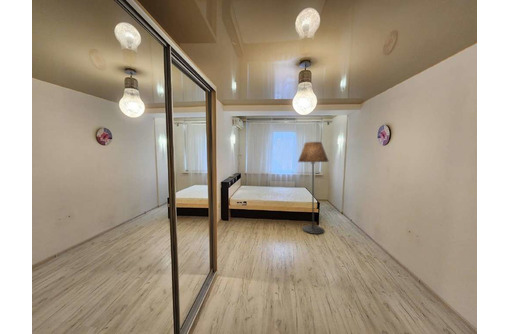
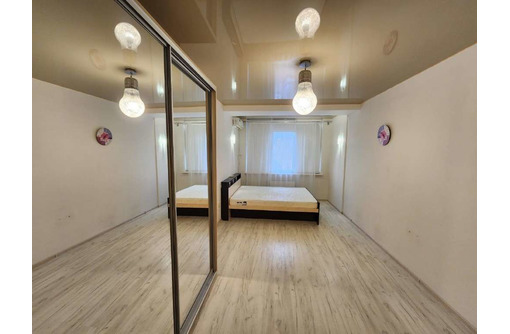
- floor lamp (313, 186)
